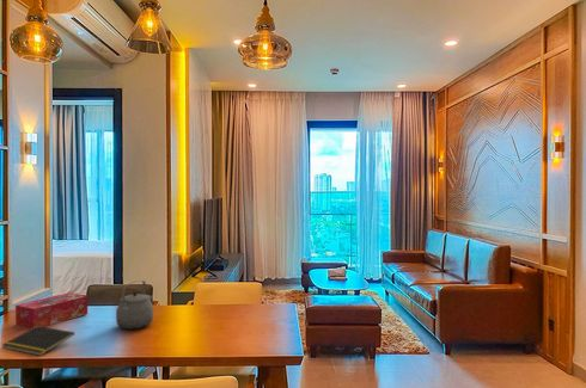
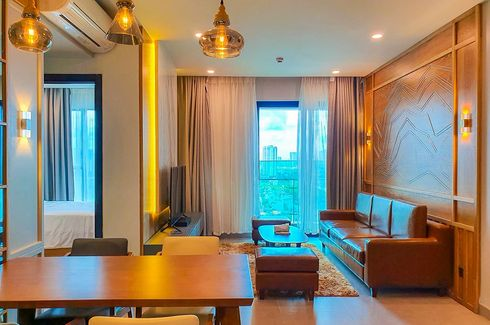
- tissue box (53, 309)
- tea kettle (138, 302)
- notepad (38, 339)
